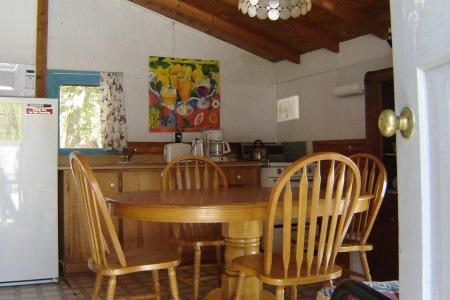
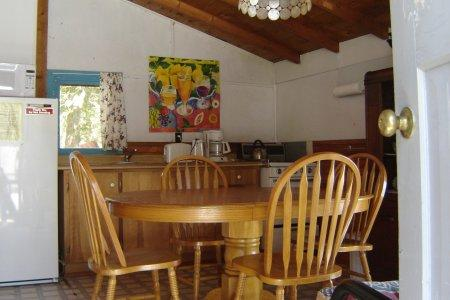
- wall art (287, 109)
